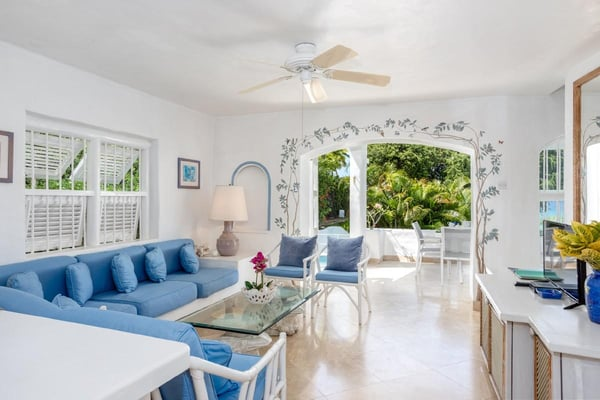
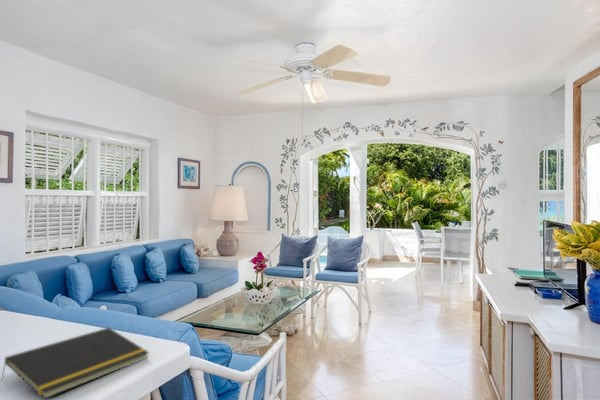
+ notepad (81, 357)
